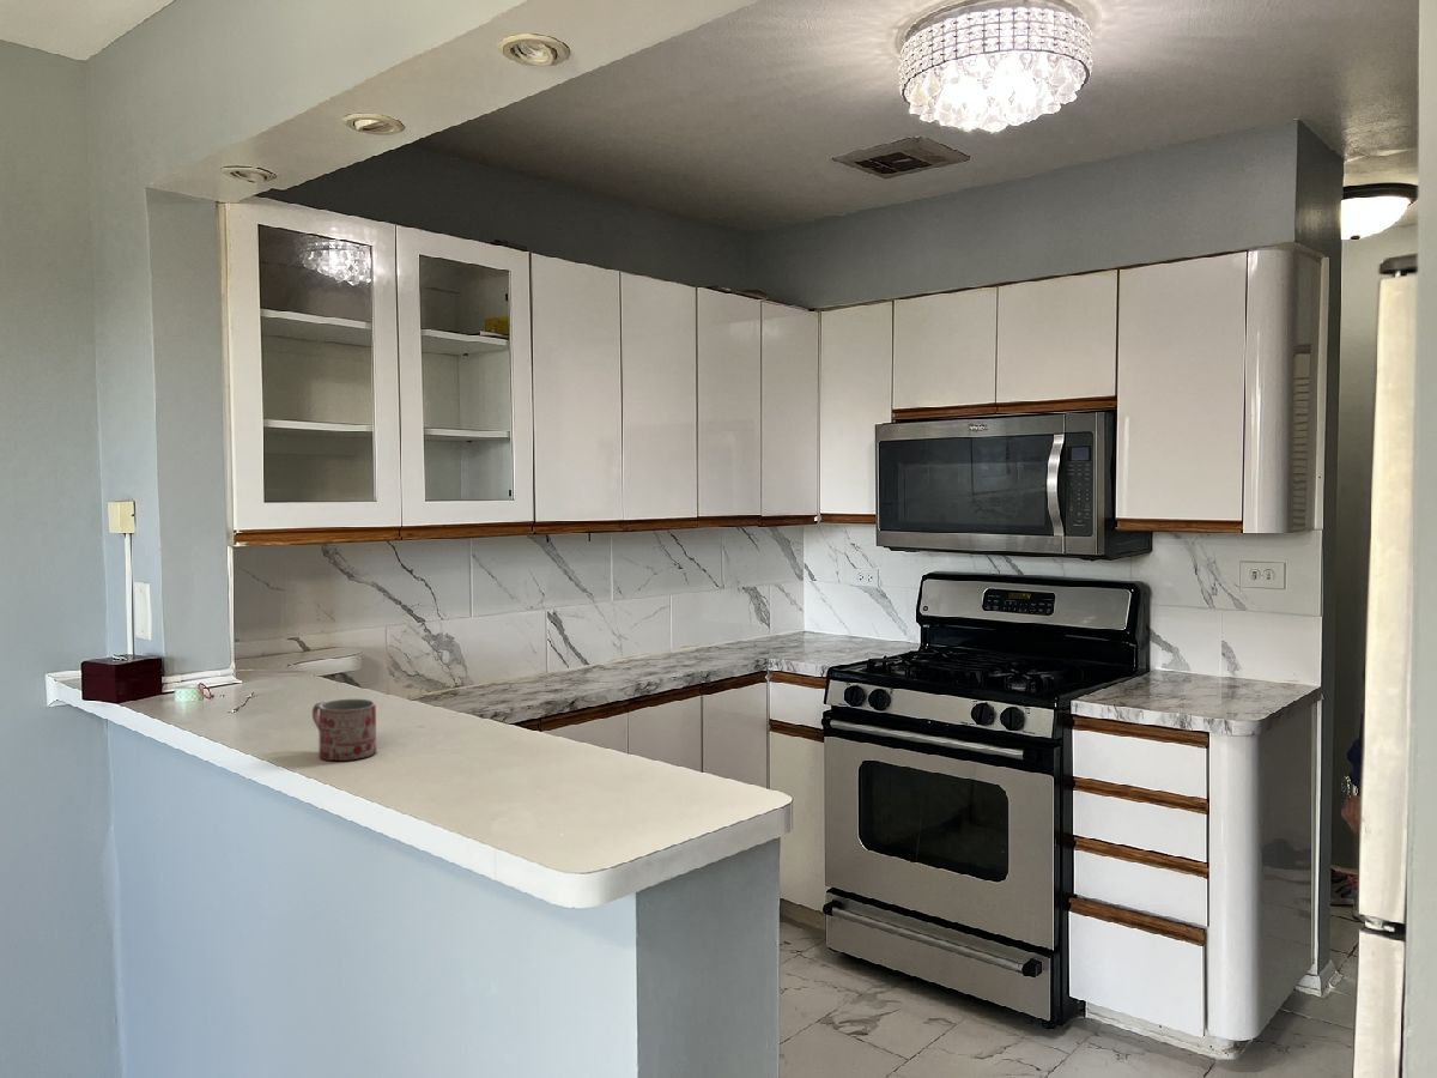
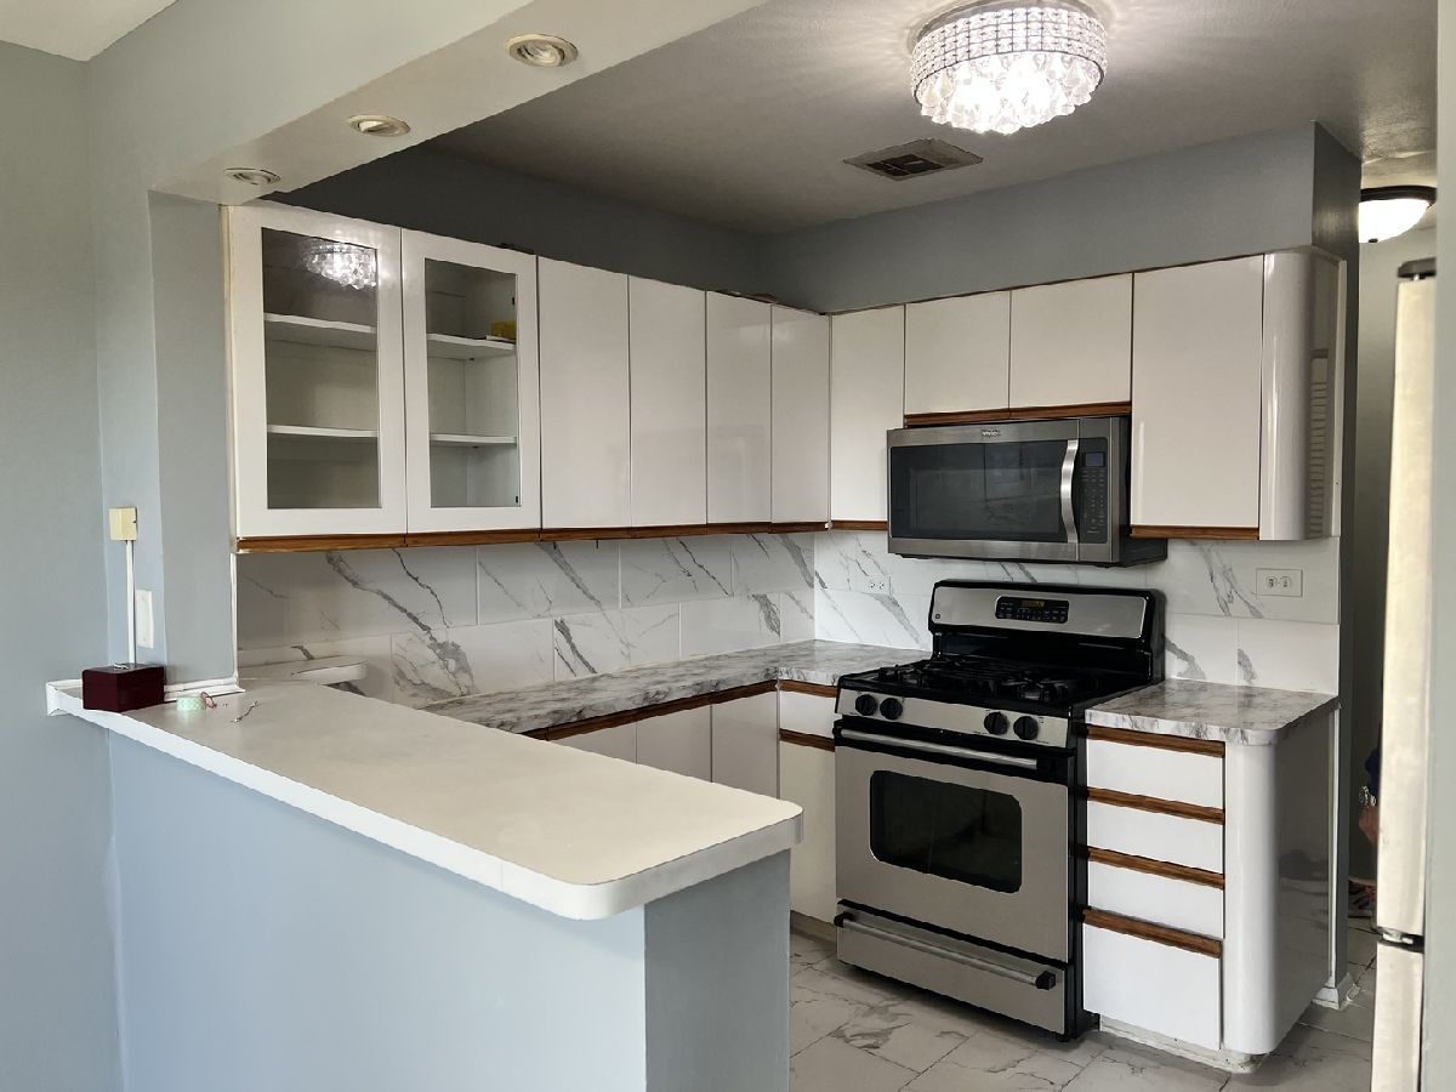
- mug (344, 727)
